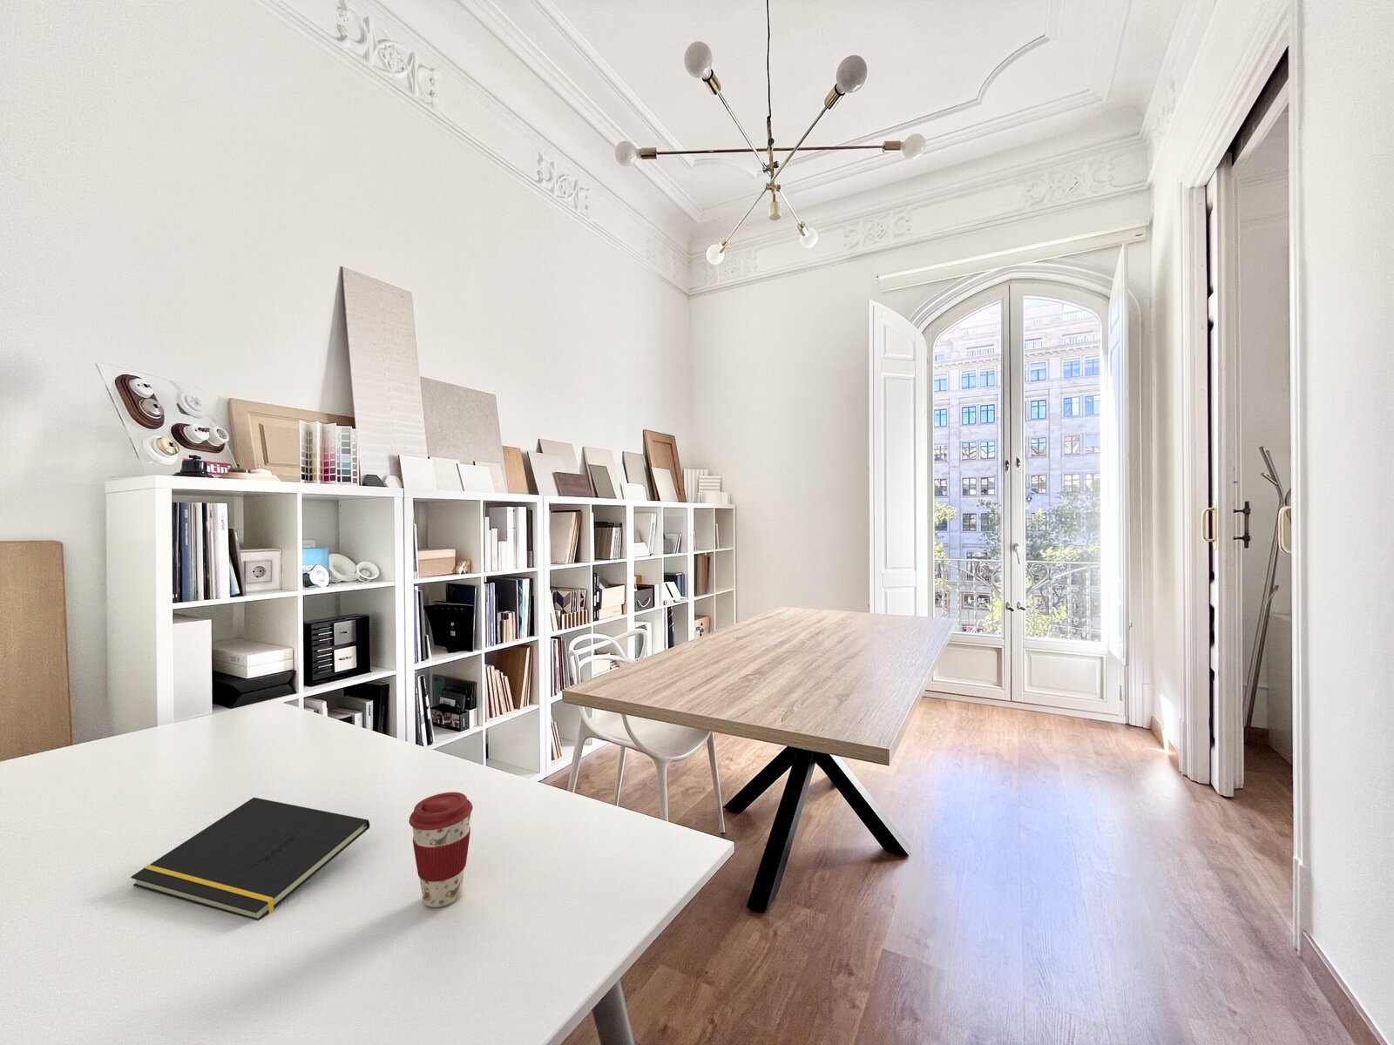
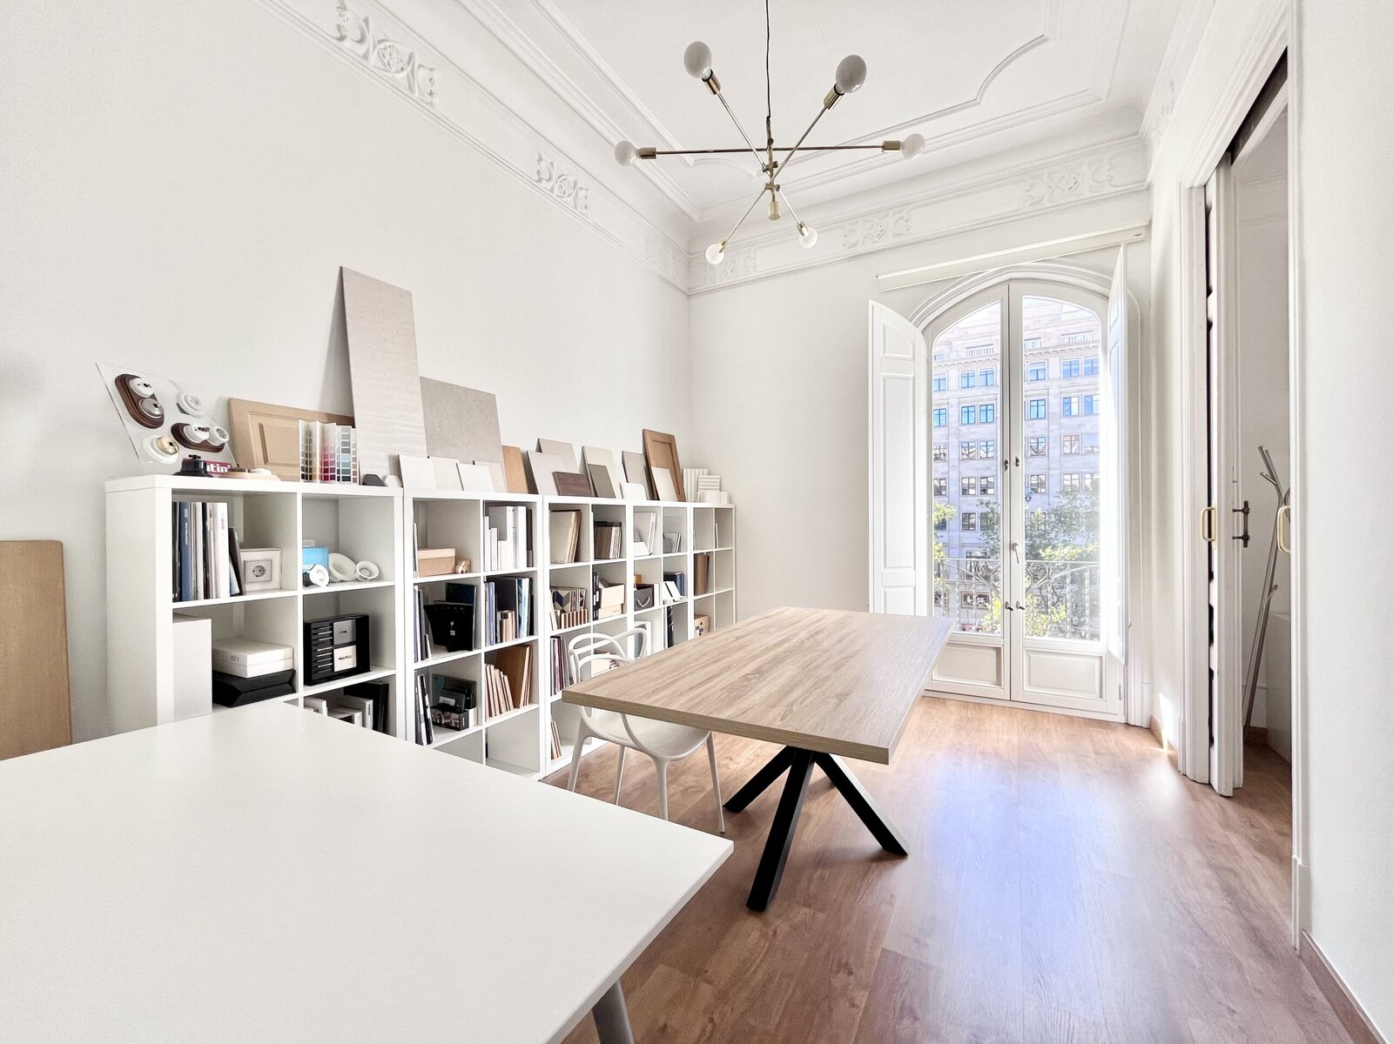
- notepad (256, 851)
- coffee cup (441, 850)
